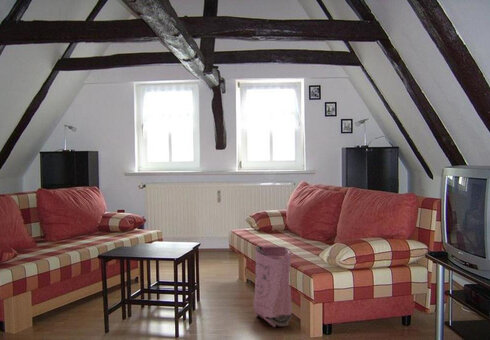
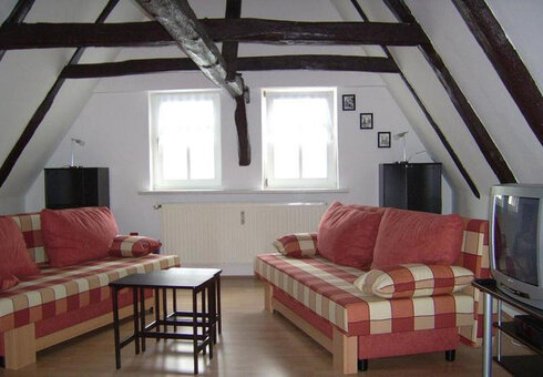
- bag (272, 284)
